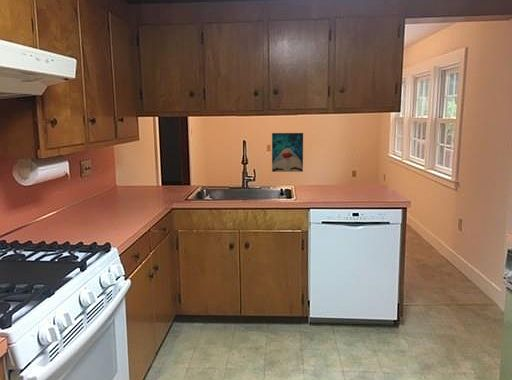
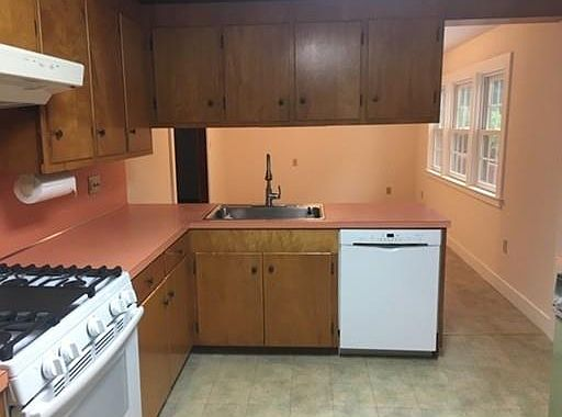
- wall art (287, 152)
